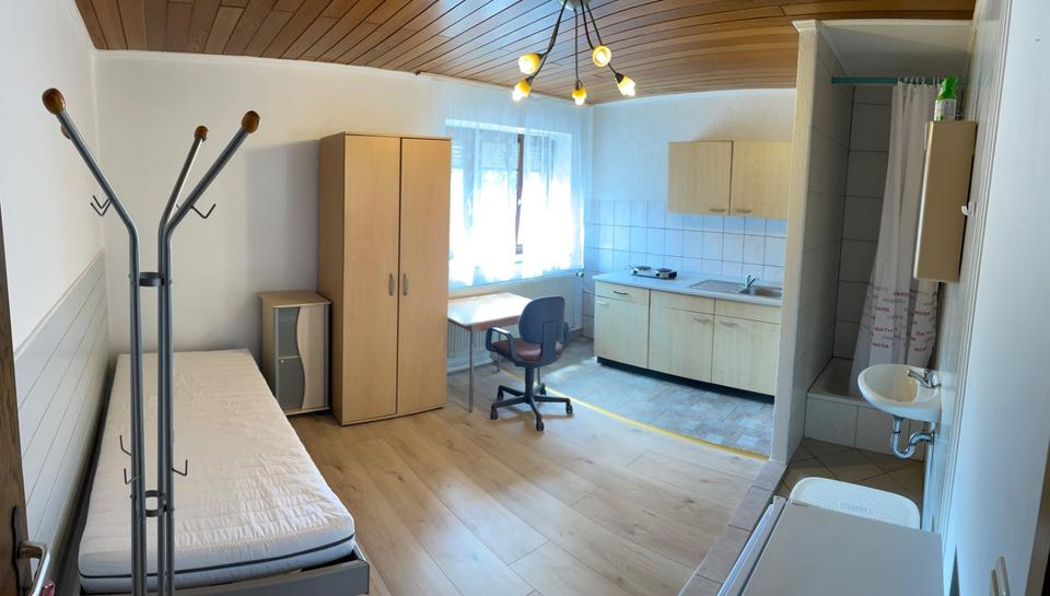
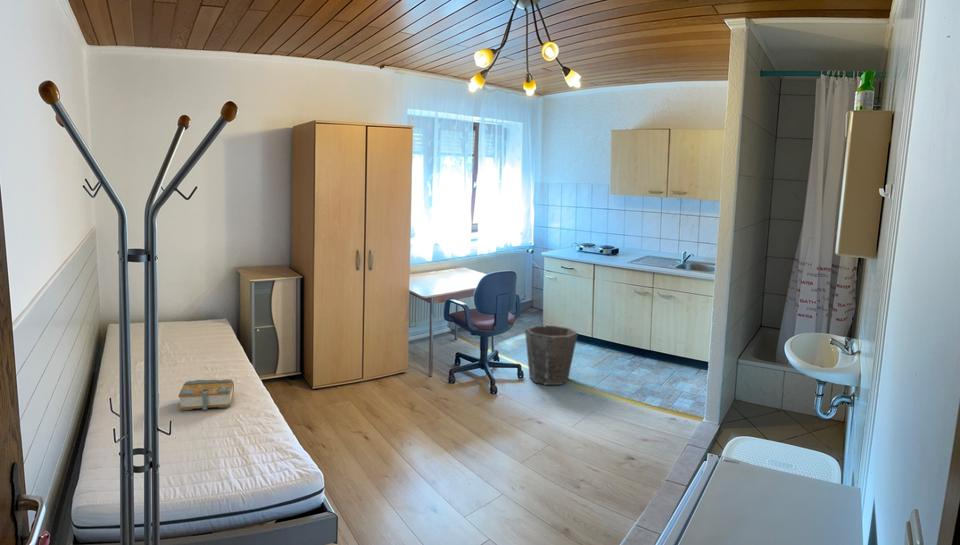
+ waste bin (549, 355)
+ book (207, 393)
